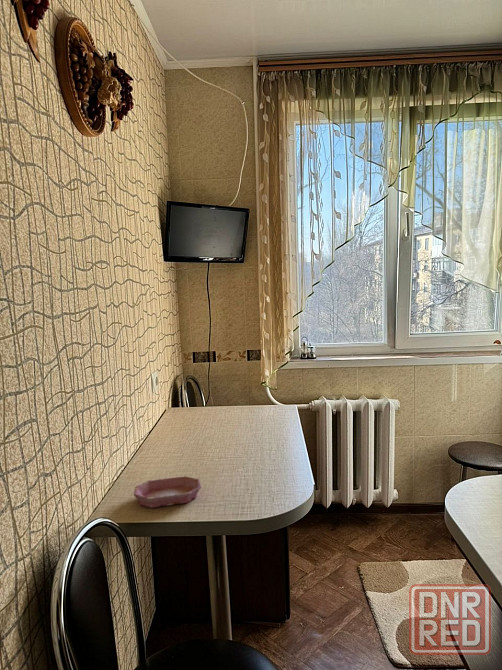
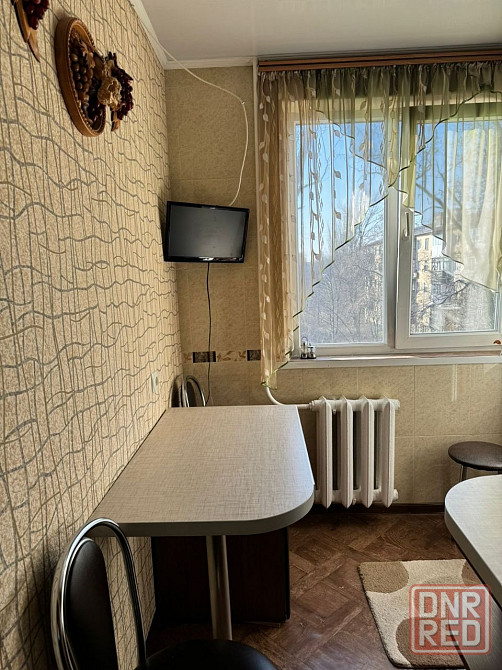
- bowl (168, 491)
